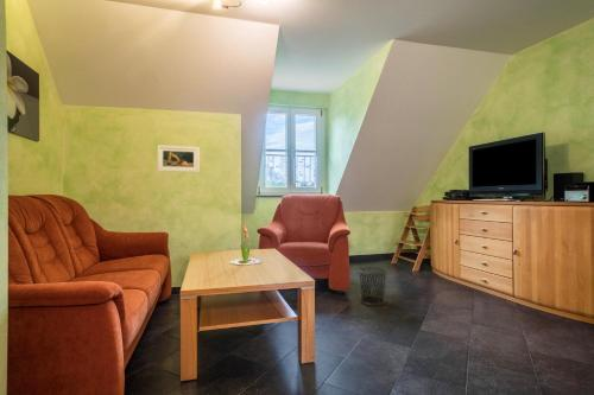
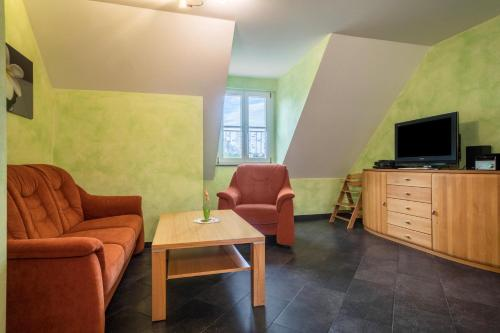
- waste bin (372, 285)
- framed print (178, 159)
